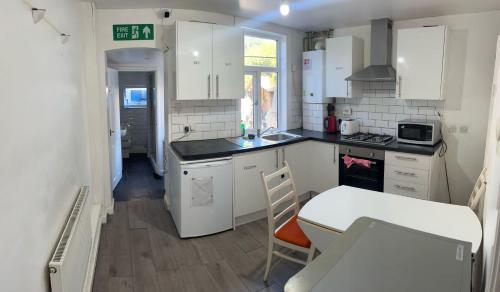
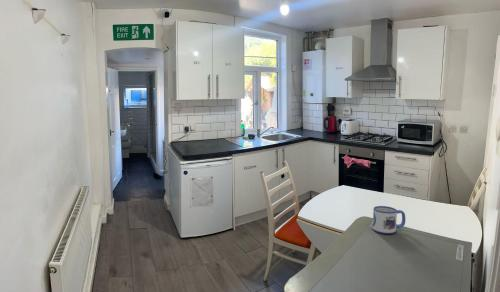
+ mug (389, 219)
